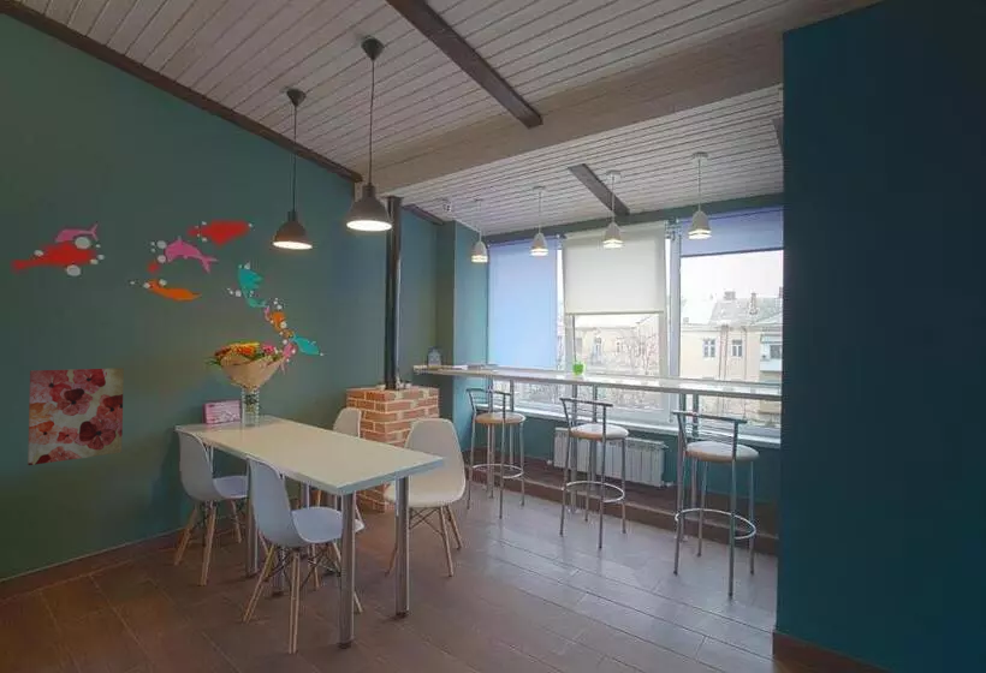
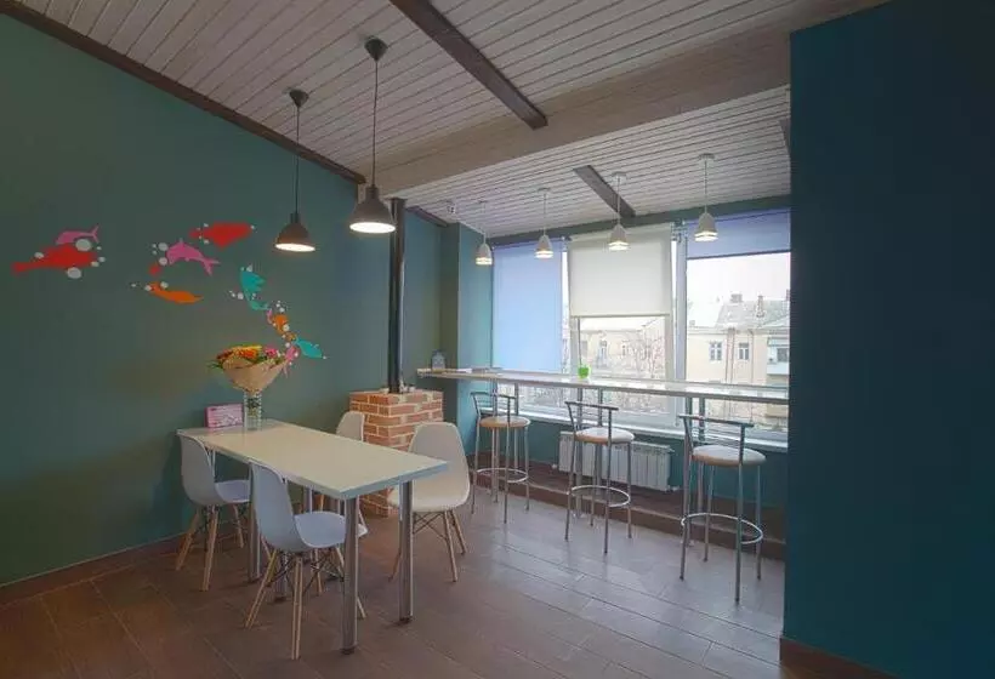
- wall art (78, 413)
